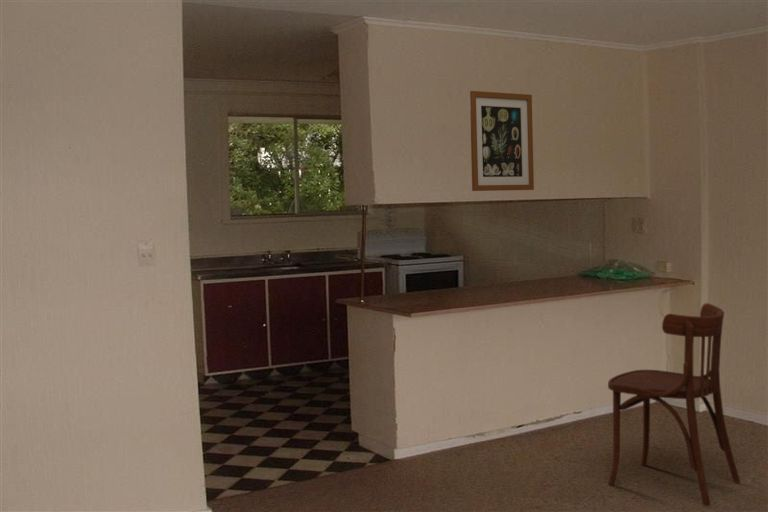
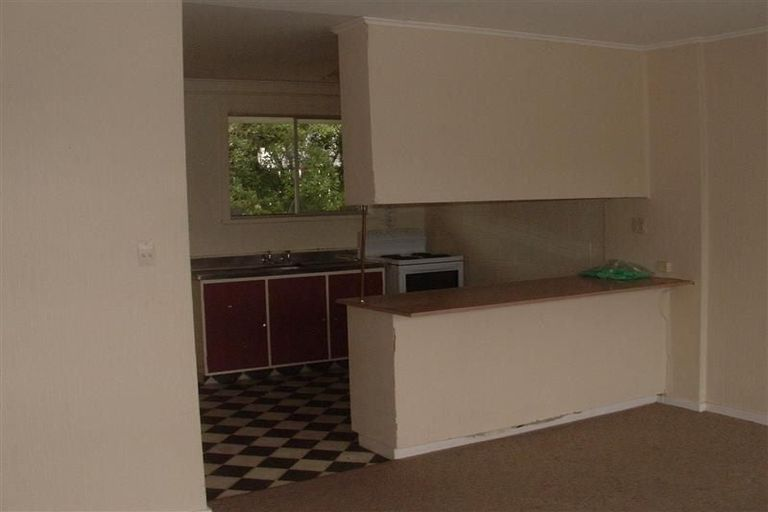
- wall art (502, 141)
- dining chair (669, 395)
